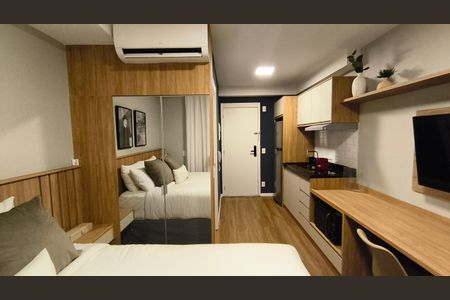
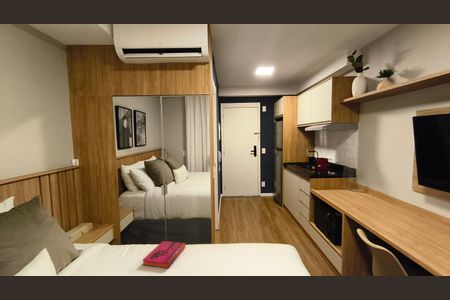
+ hardback book (165, 253)
